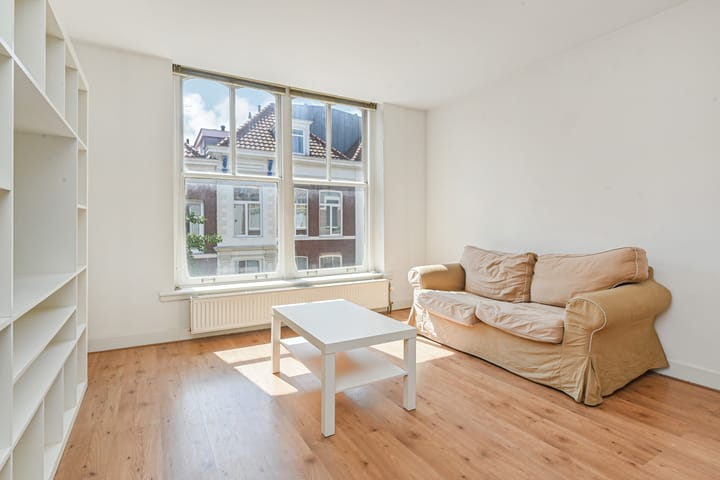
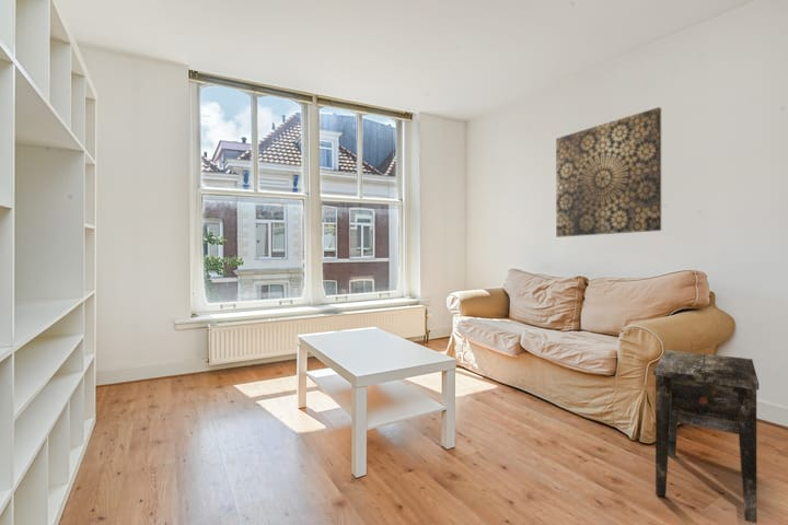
+ wall art (602, 179)
+ side table (705, 423)
